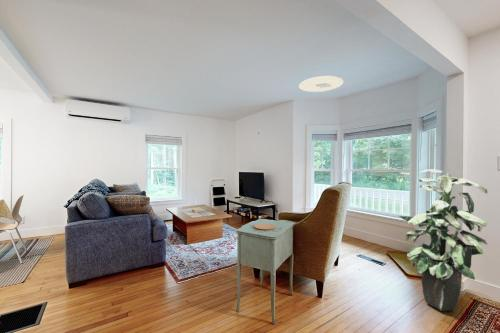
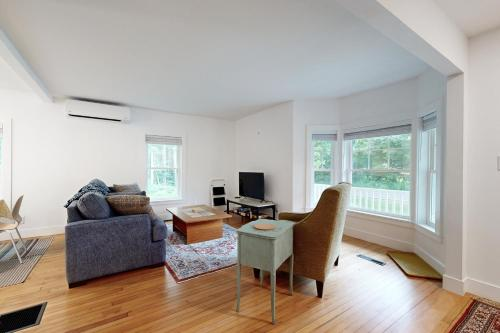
- ceiling light (320, 82)
- indoor plant (440, 236)
